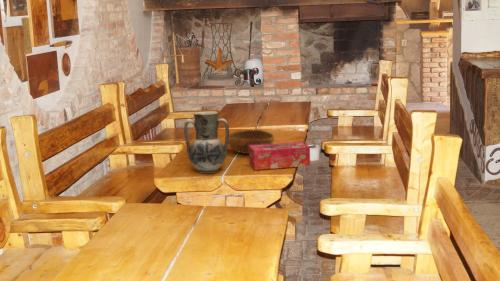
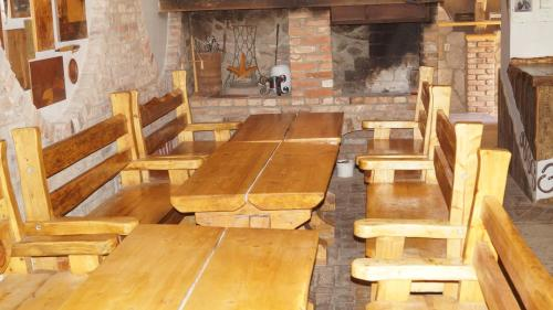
- tissue box (279, 155)
- bowl (250, 142)
- ceramic jug (207, 142)
